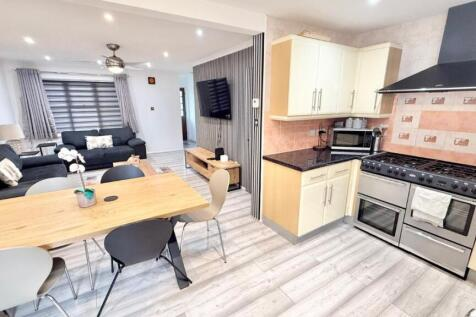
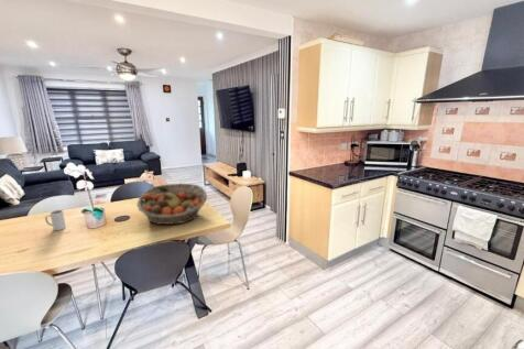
+ mug (55, 220)
+ fruit basket (173, 203)
